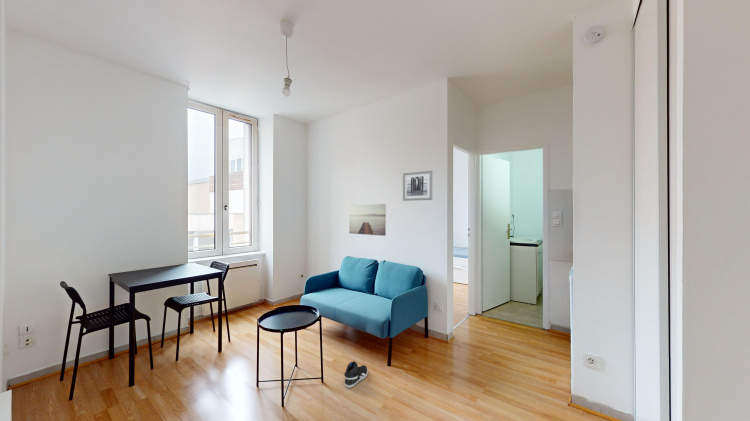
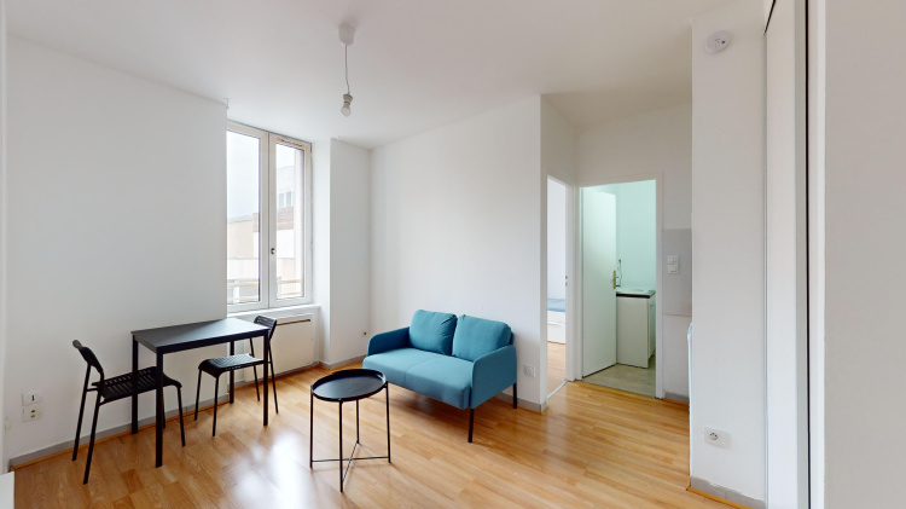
- wall art (366, 219)
- wall art (416, 186)
- sneaker (357, 369)
